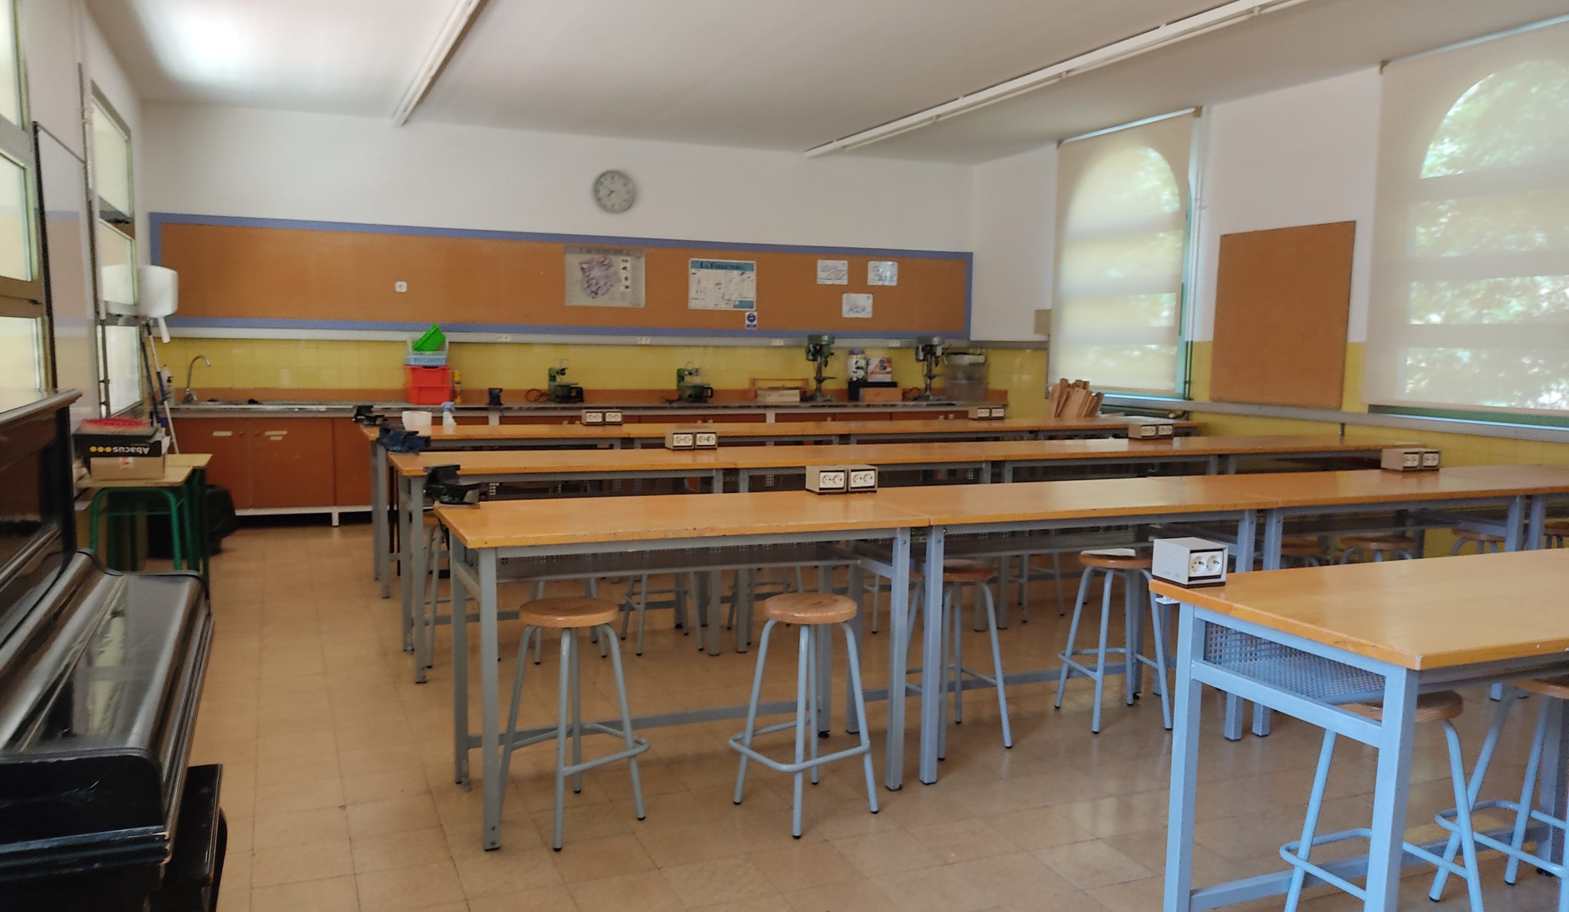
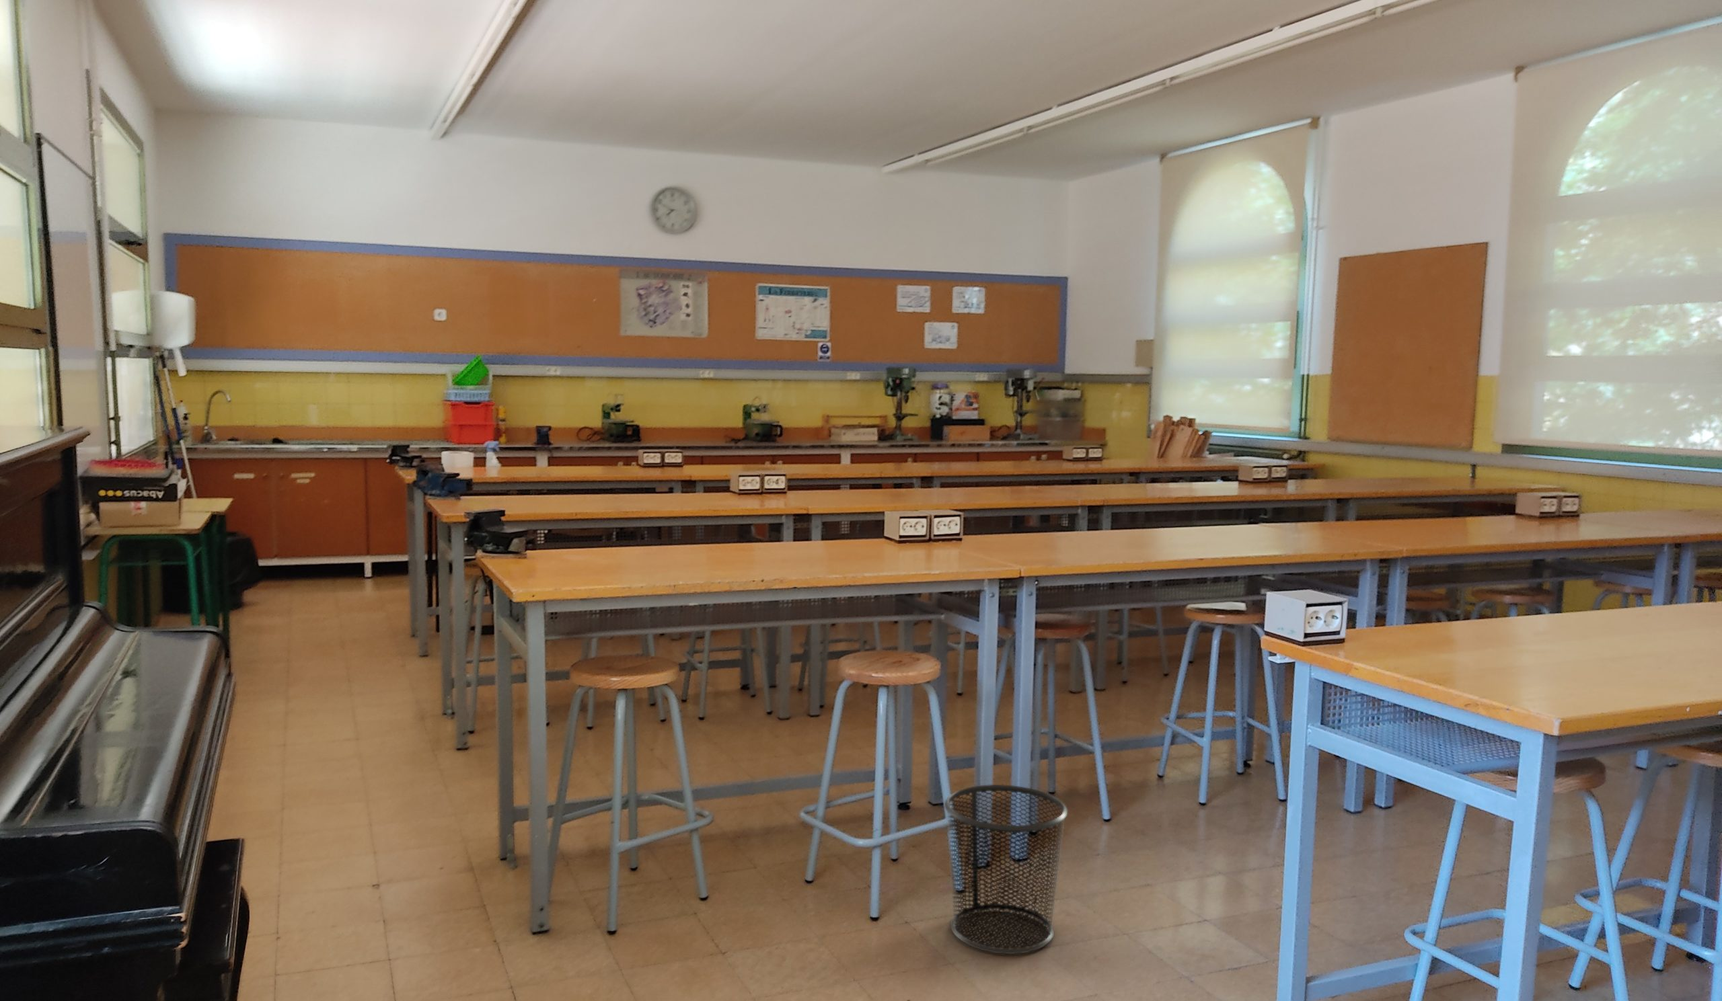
+ waste bin (1003, 868)
